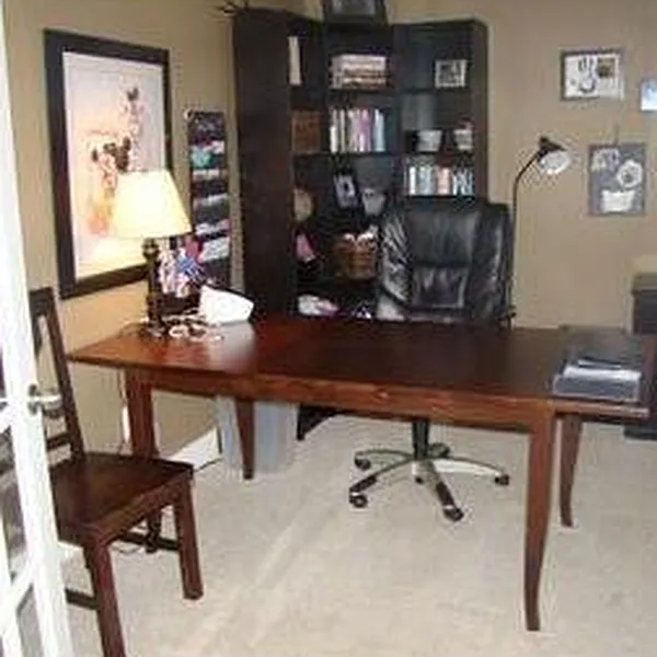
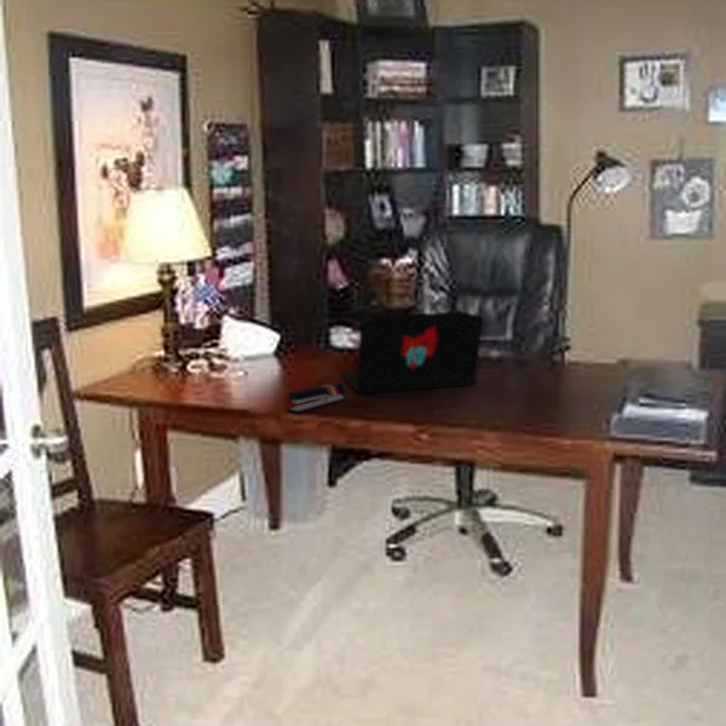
+ stapler (317, 396)
+ laptop (409, 346)
